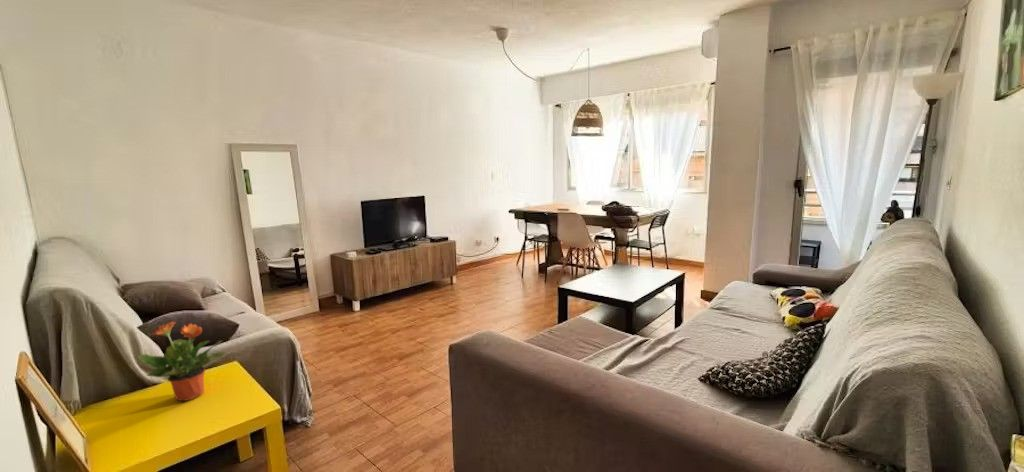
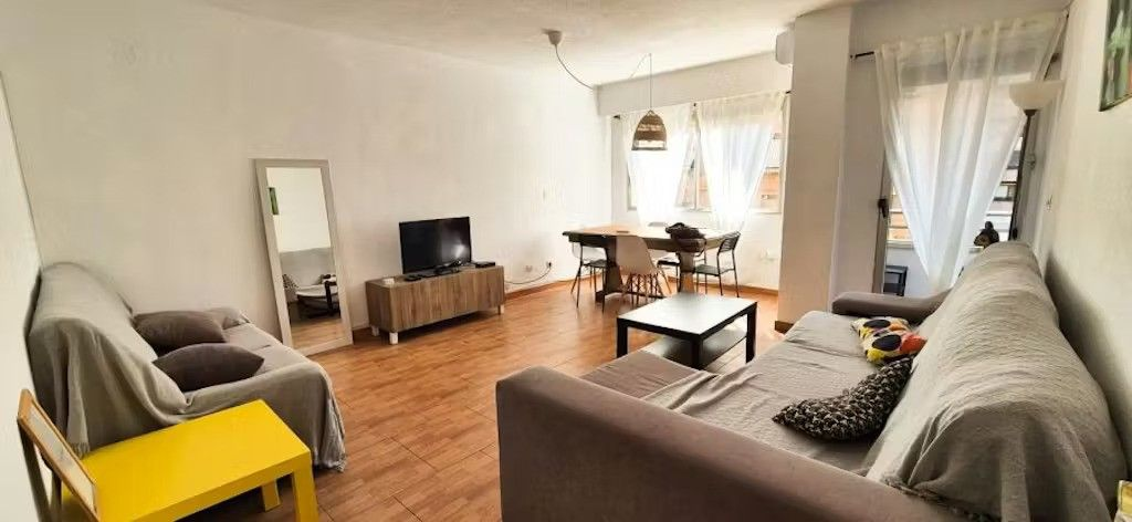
- potted plant (183, 360)
